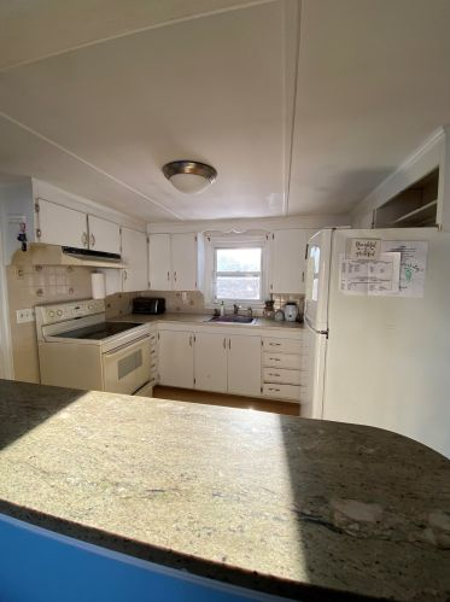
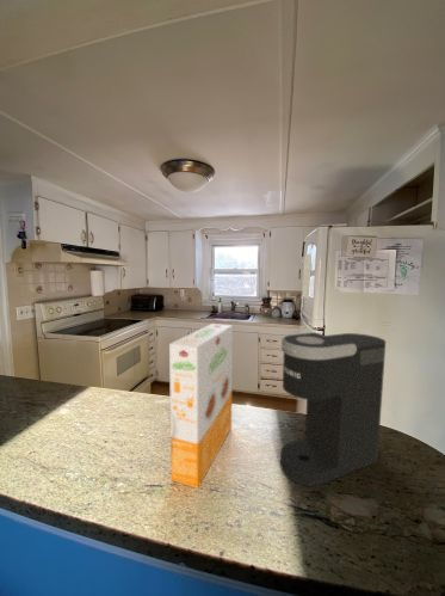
+ coffee maker (332, 399)
+ cereal box (205, 393)
